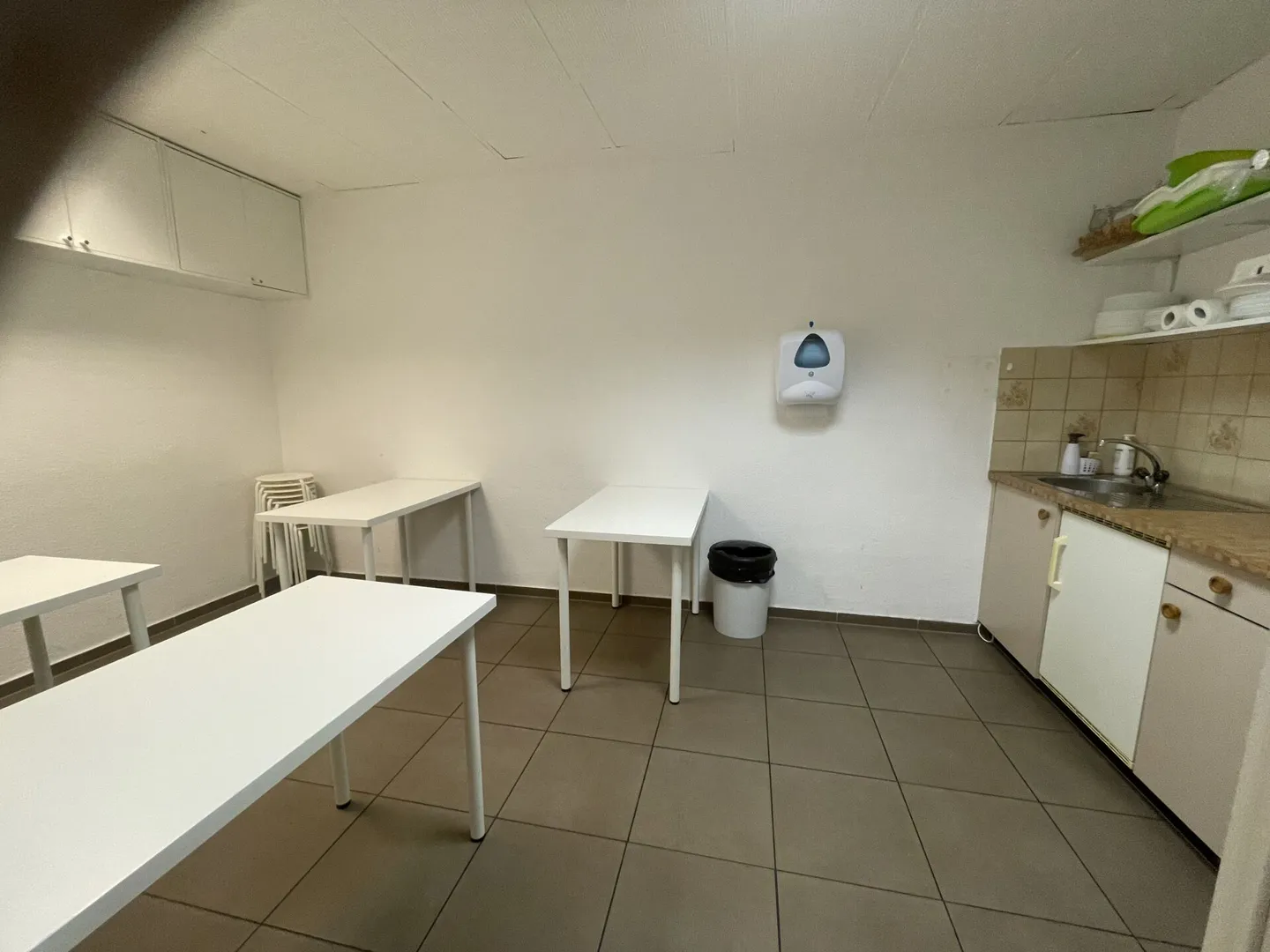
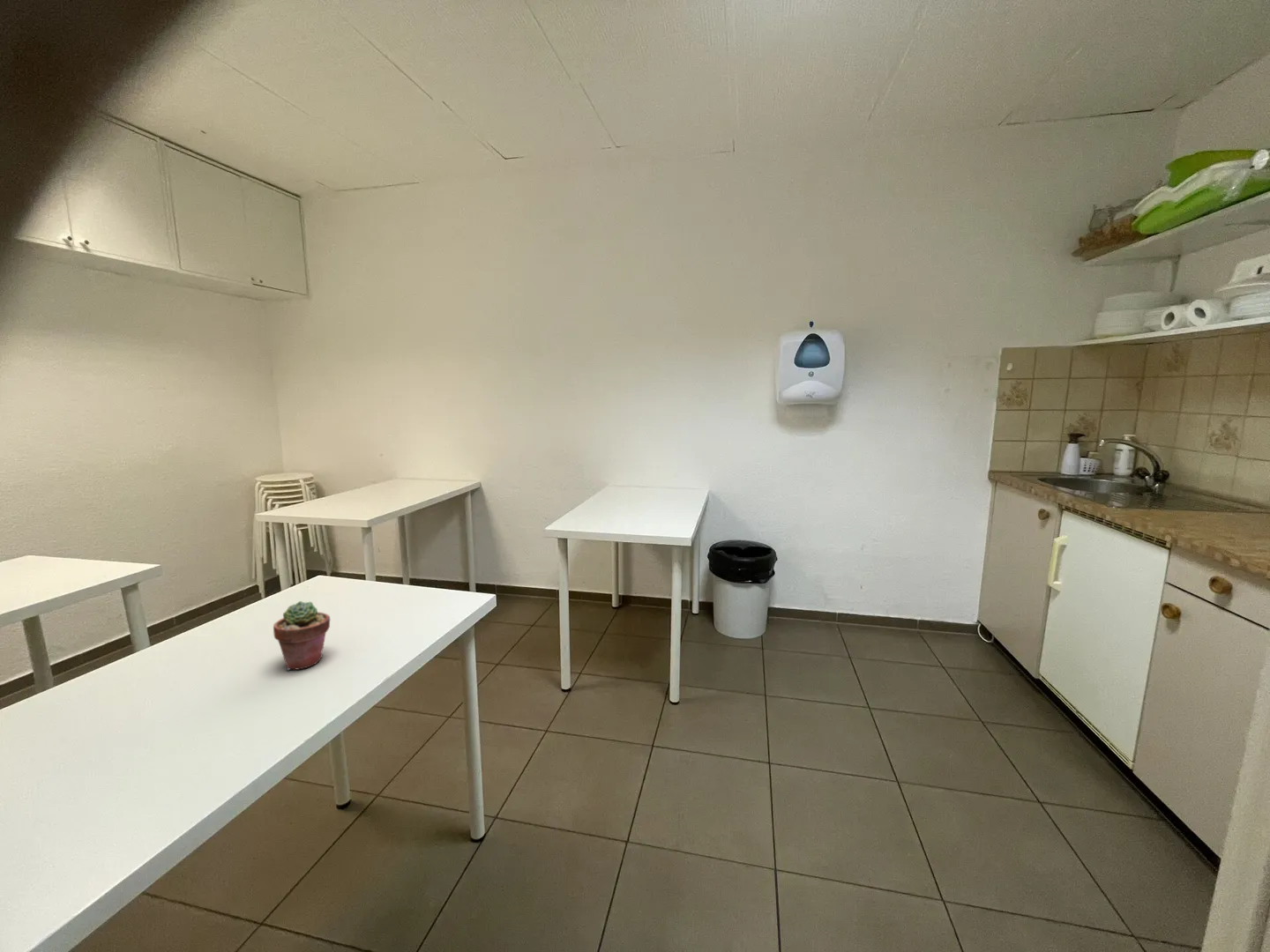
+ potted succulent (303, 632)
